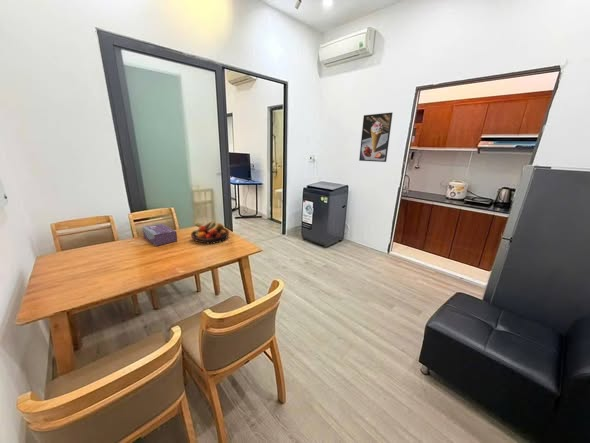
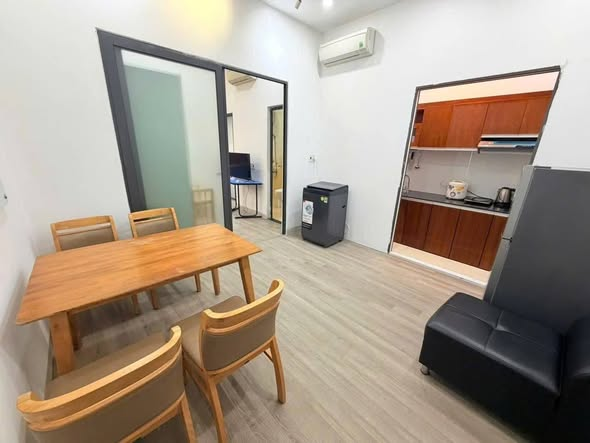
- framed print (374, 138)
- tissue box (159, 233)
- fruit bowl (209, 230)
